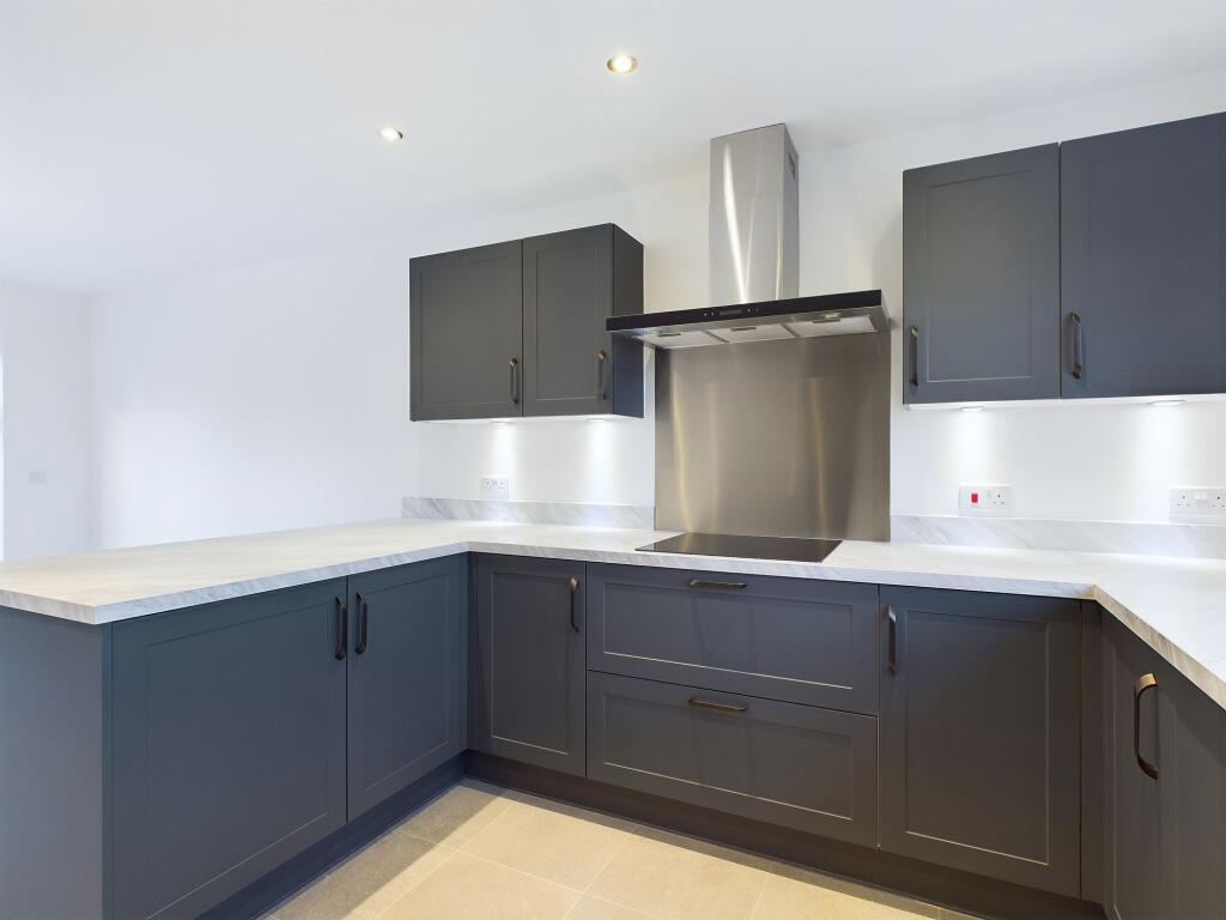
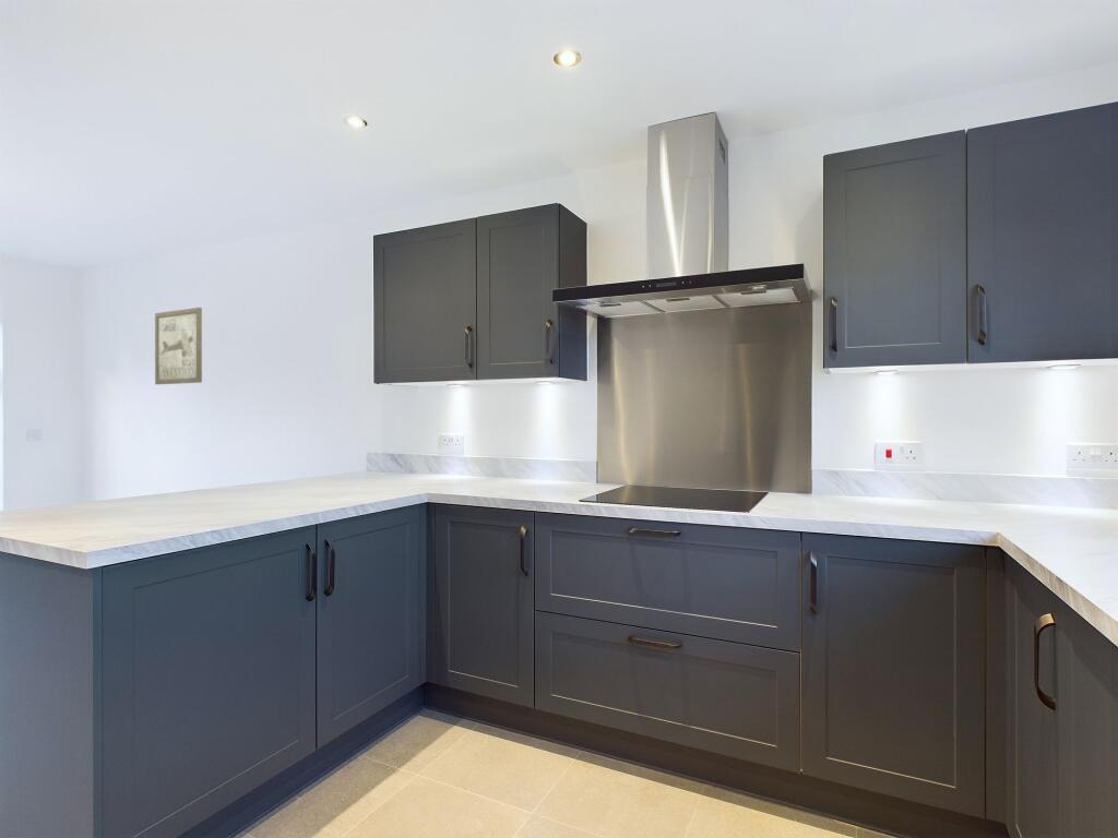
+ wall art (177, 347)
